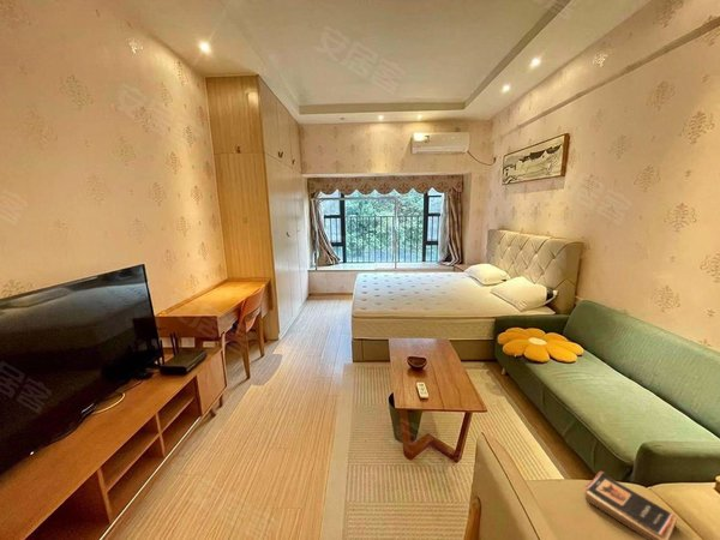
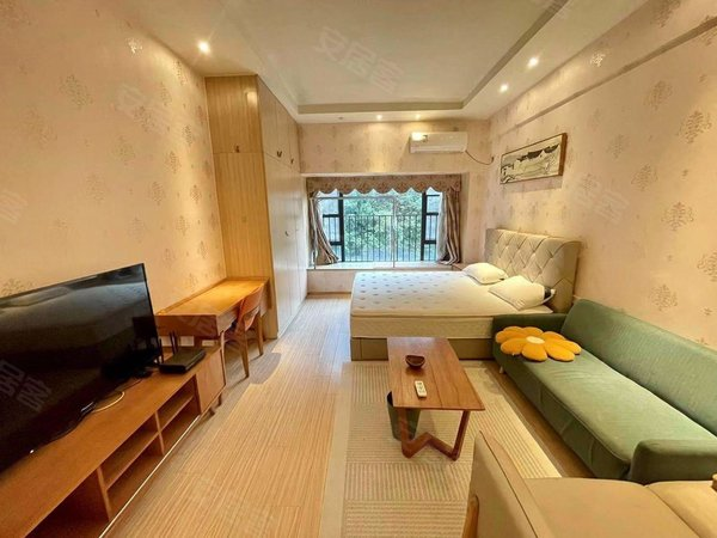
- book (628, 505)
